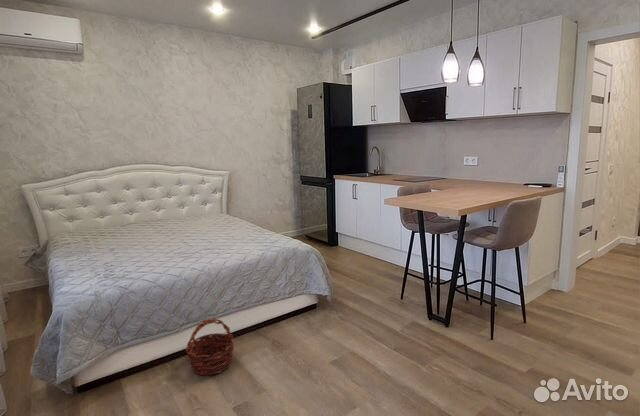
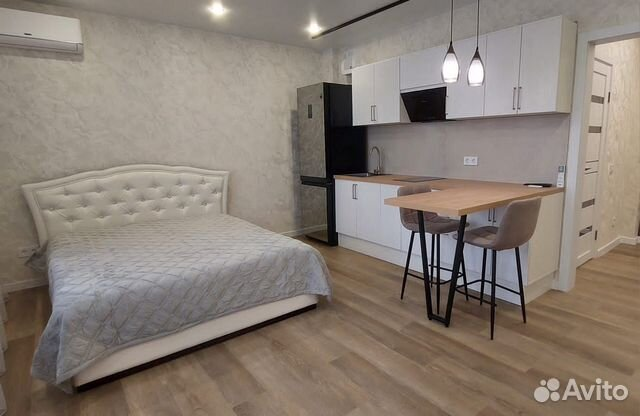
- basket (210, 342)
